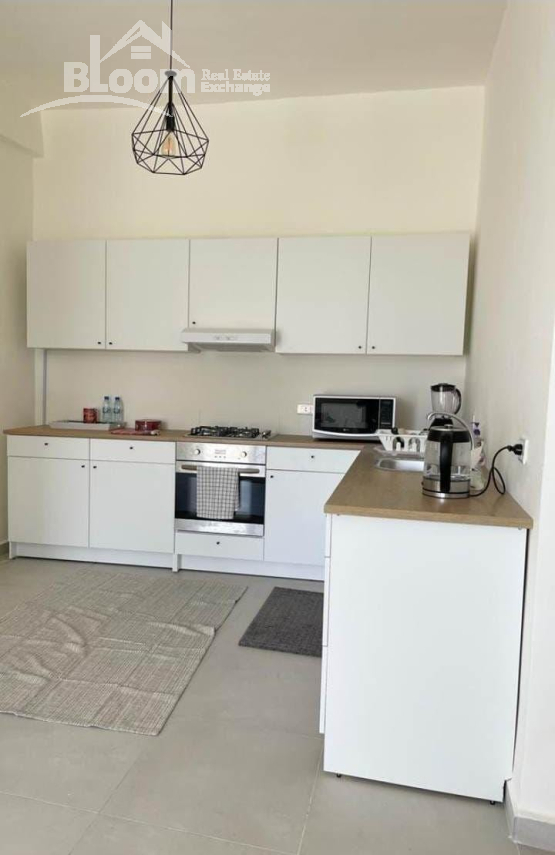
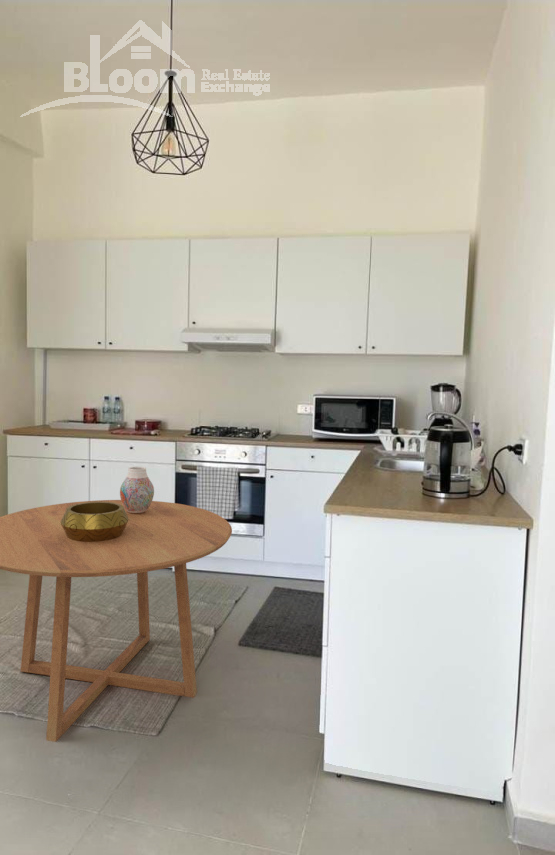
+ vase (137, 489)
+ decorative bowl (95, 520)
+ dining table (107, 575)
